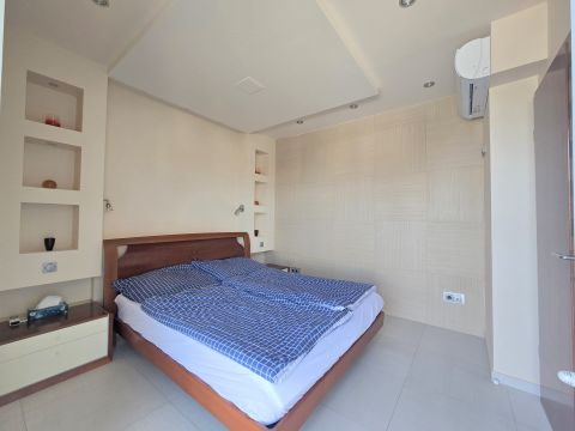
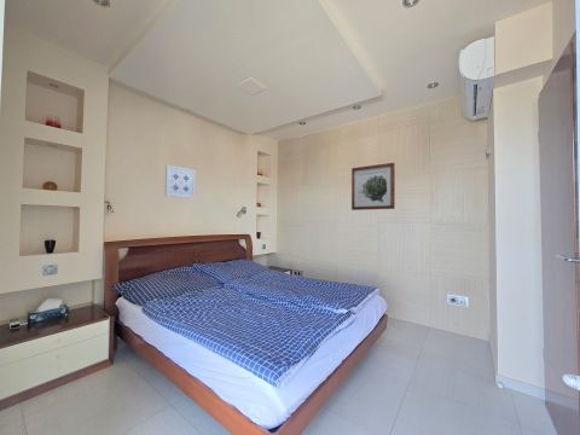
+ wall art (372, 187)
+ wall art (180, 182)
